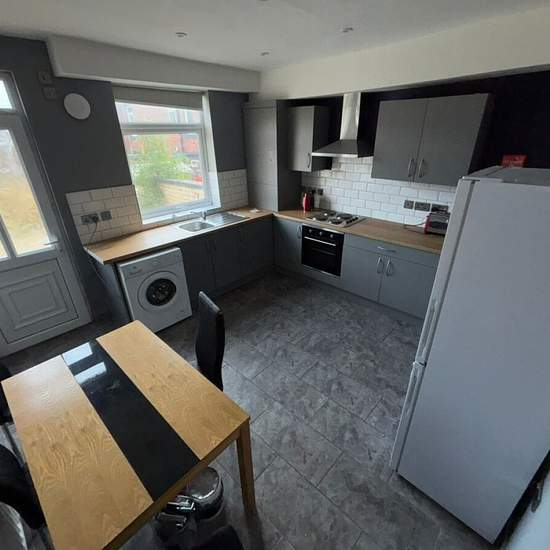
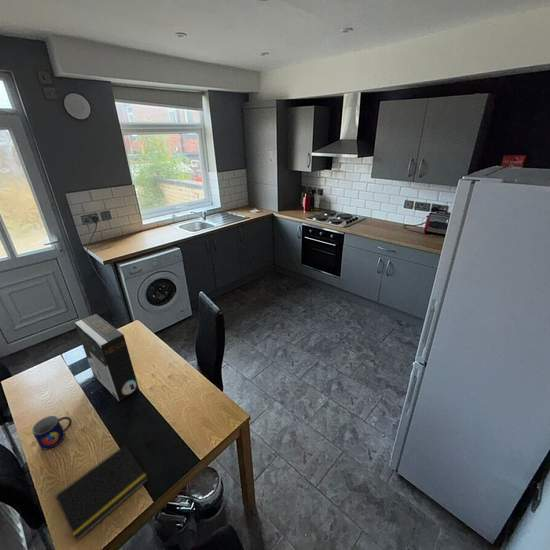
+ mug (54, 429)
+ notepad (103, 487)
+ cereal box (107, 356)
